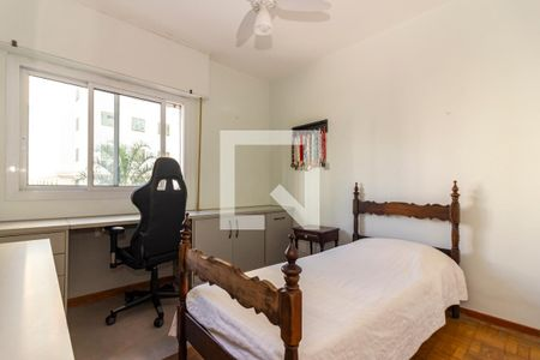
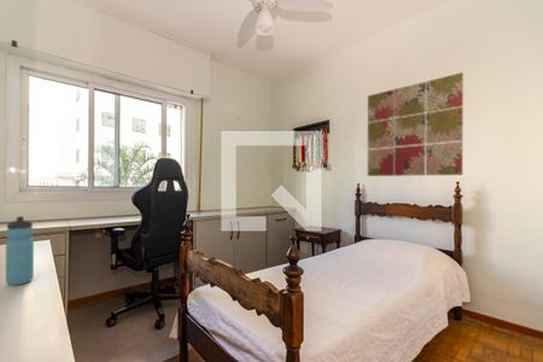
+ water bottle (19, 249)
+ wall art (409, 130)
